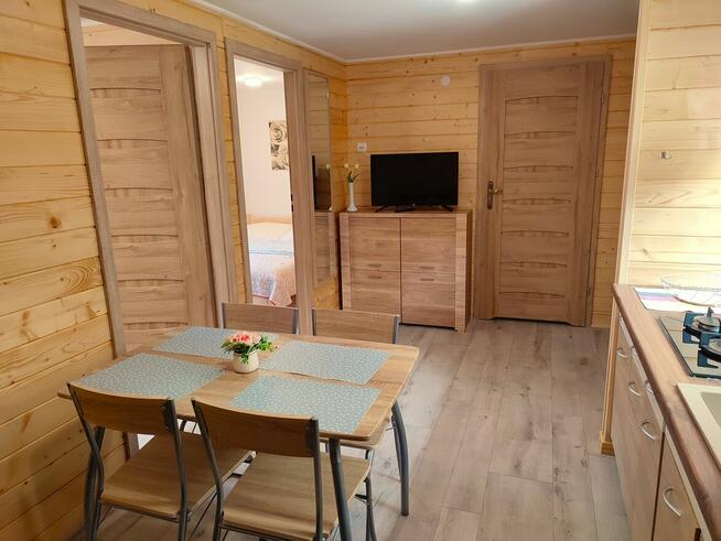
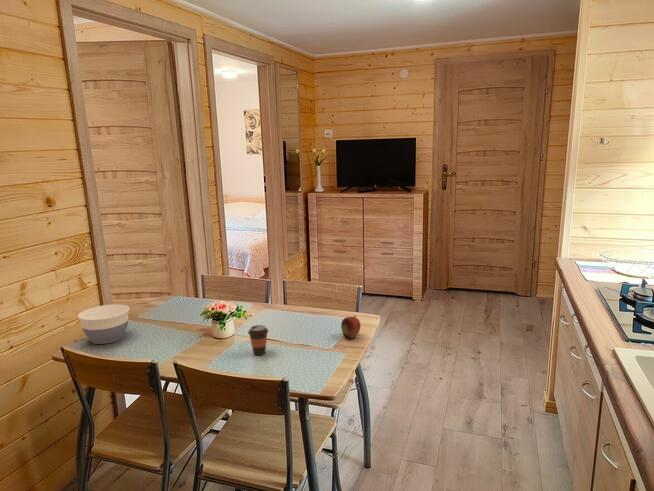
+ coffee cup (258, 340)
+ fruit (351, 325)
+ bowl (105, 324)
